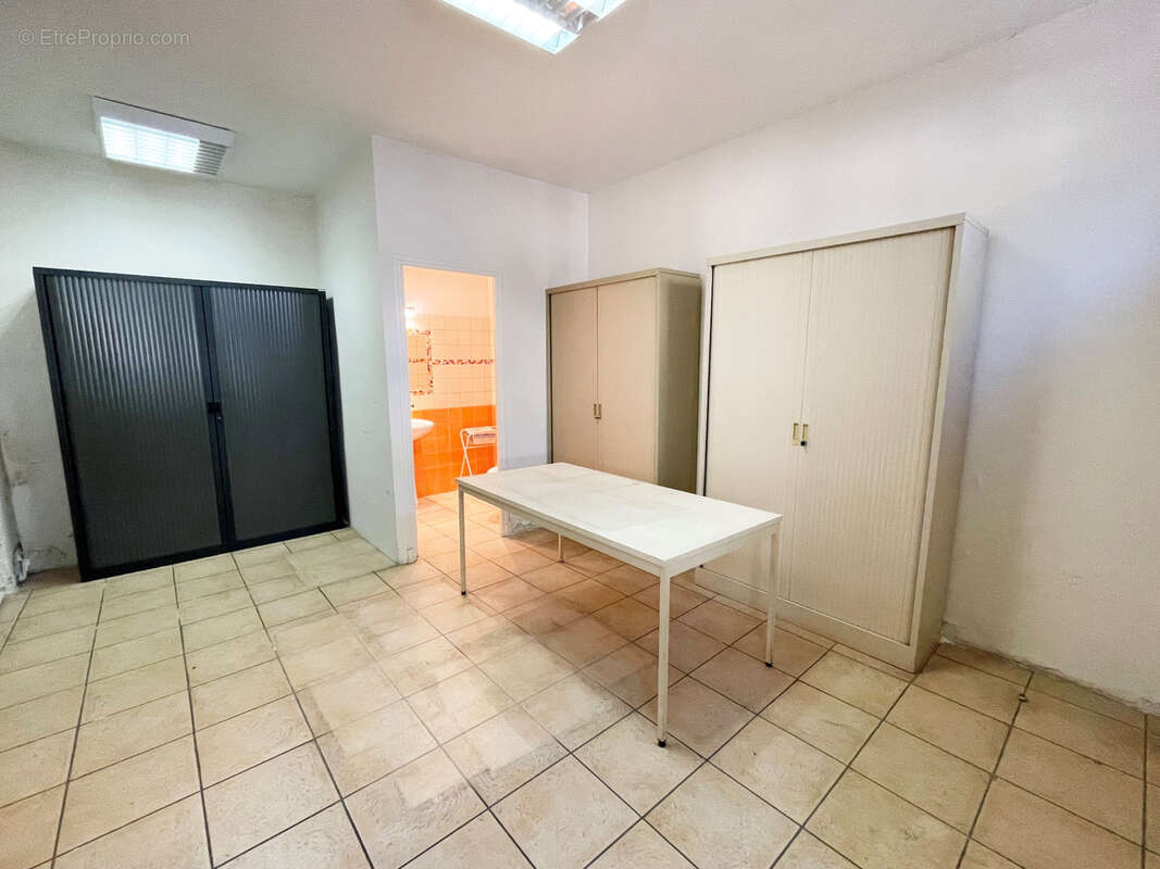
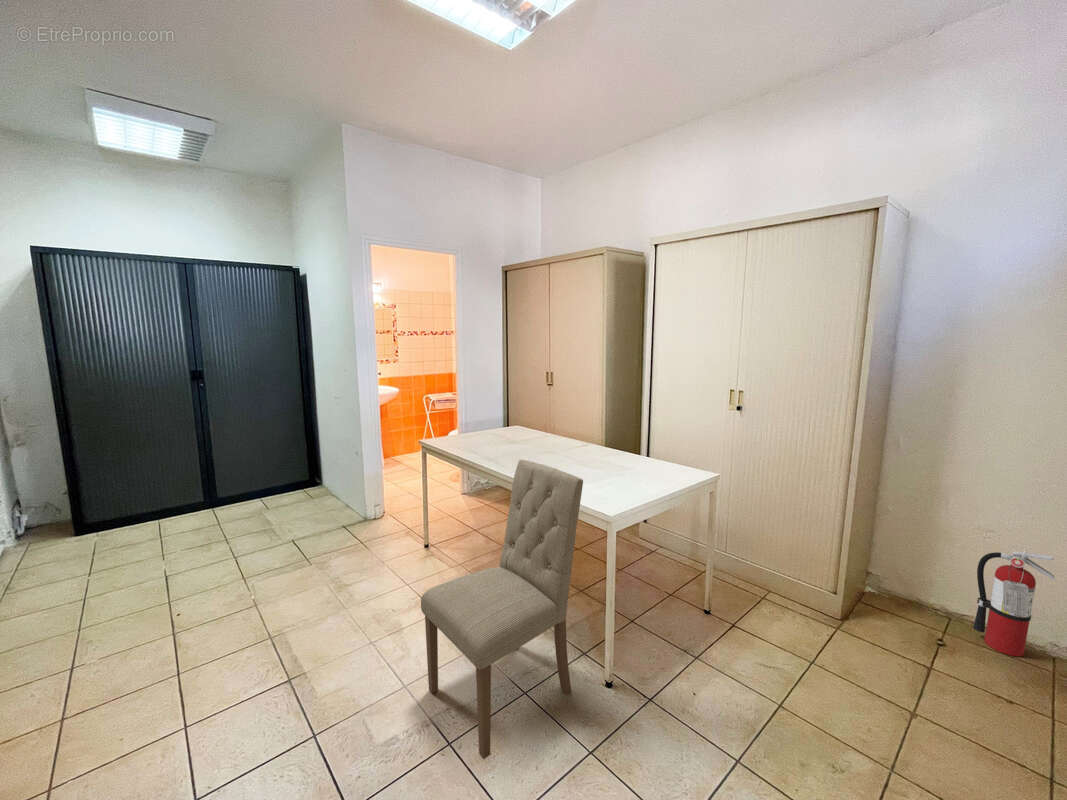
+ dining chair (503, 587)
+ fire extinguisher (1010, 596)
